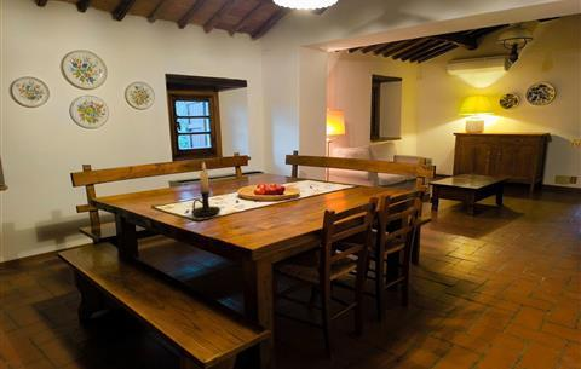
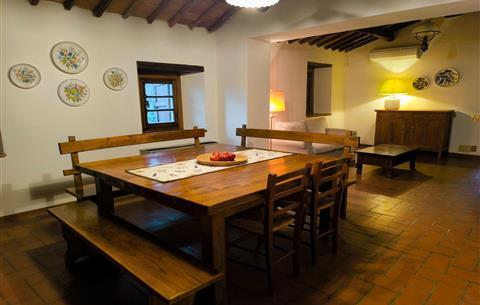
- candle holder (202, 189)
